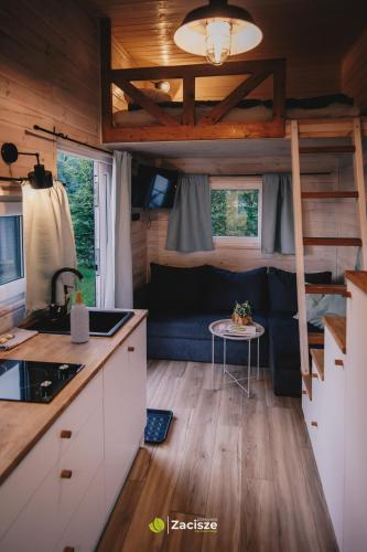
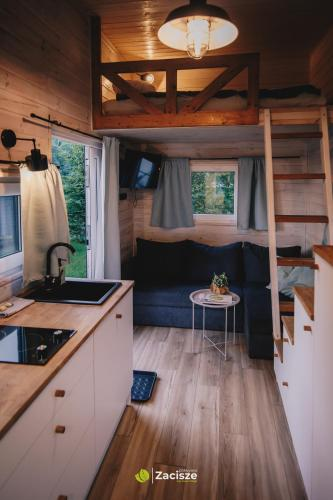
- soap bottle (78, 316)
